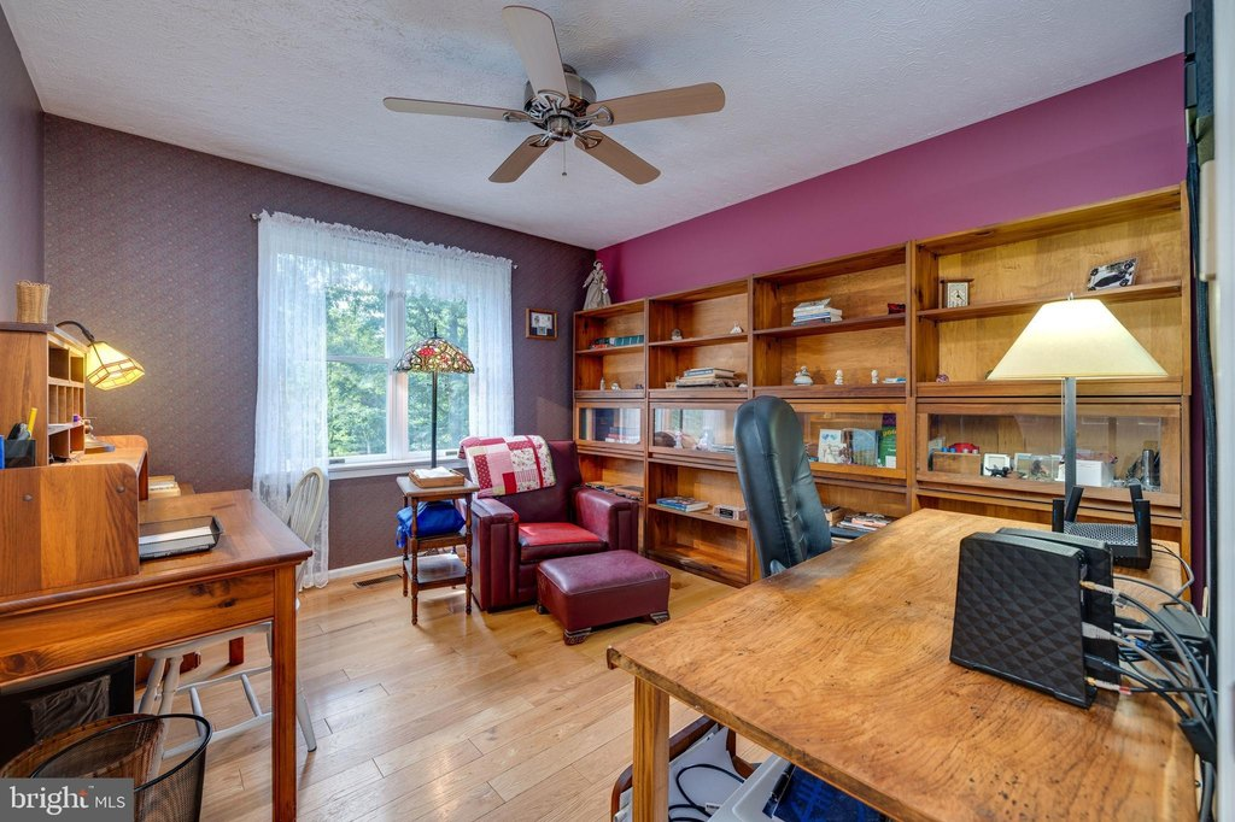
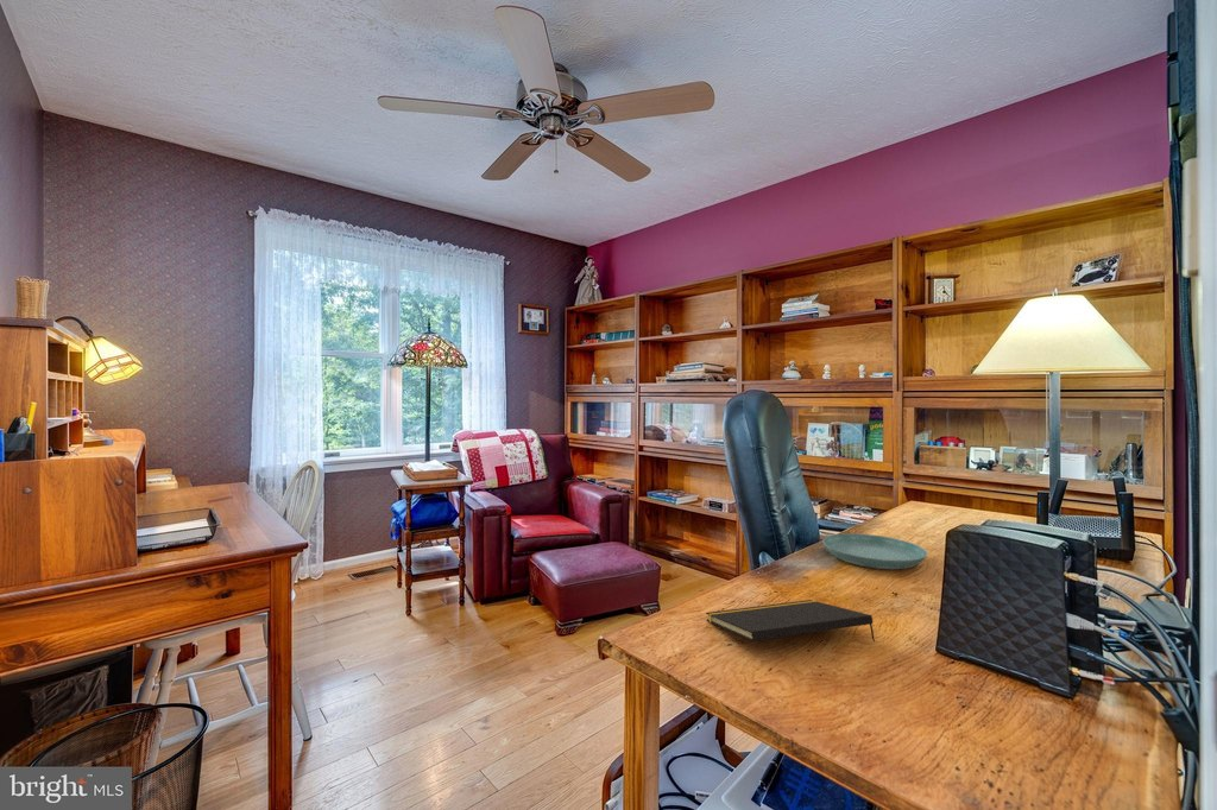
+ notepad (784, 618)
+ saucer (872, 551)
